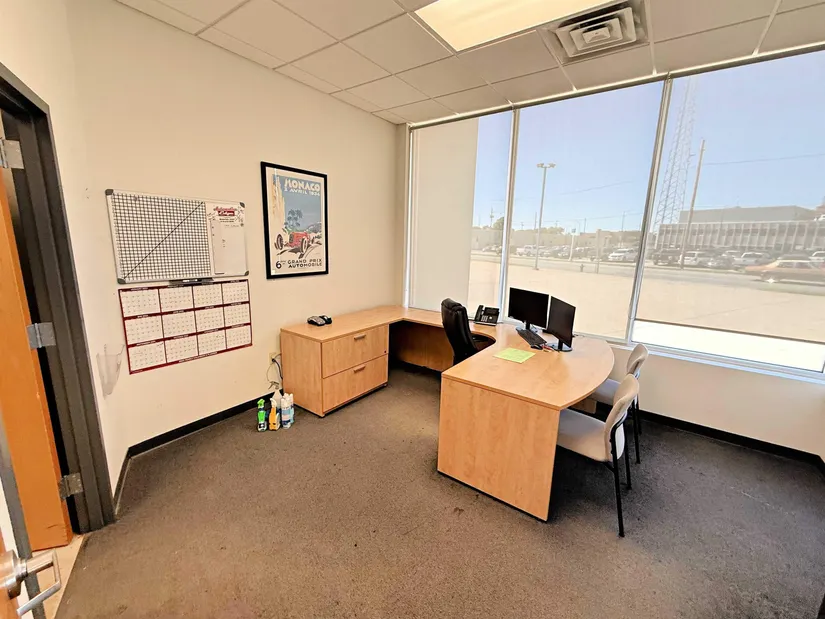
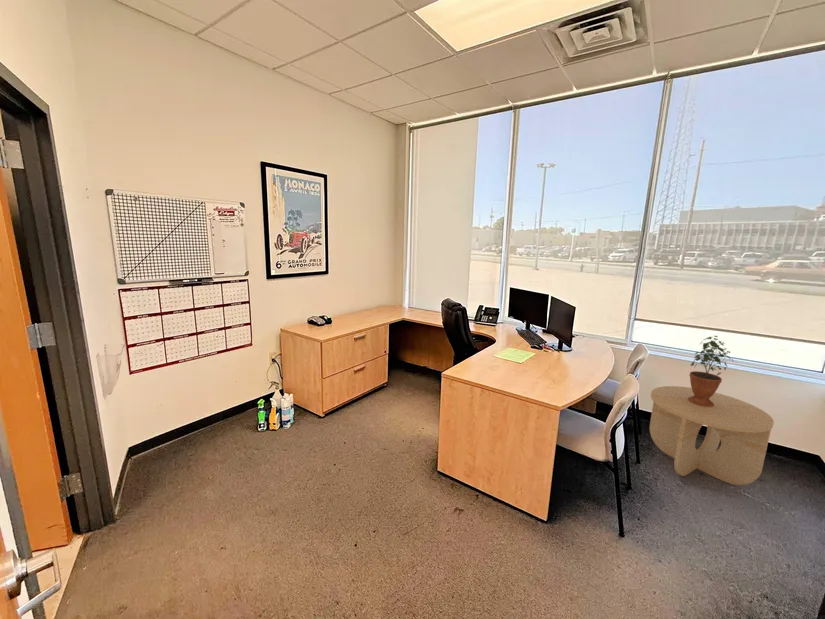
+ side table (705, 436)
+ potted plant (711, 369)
